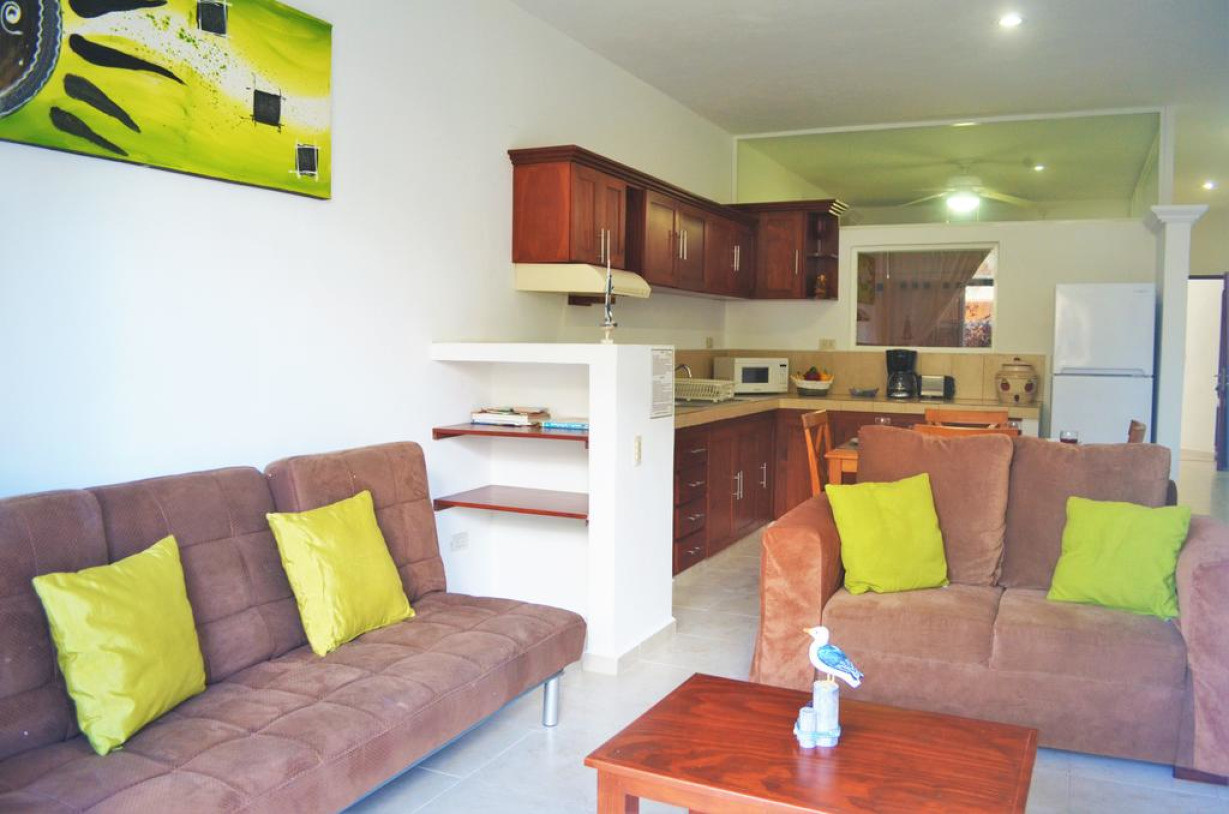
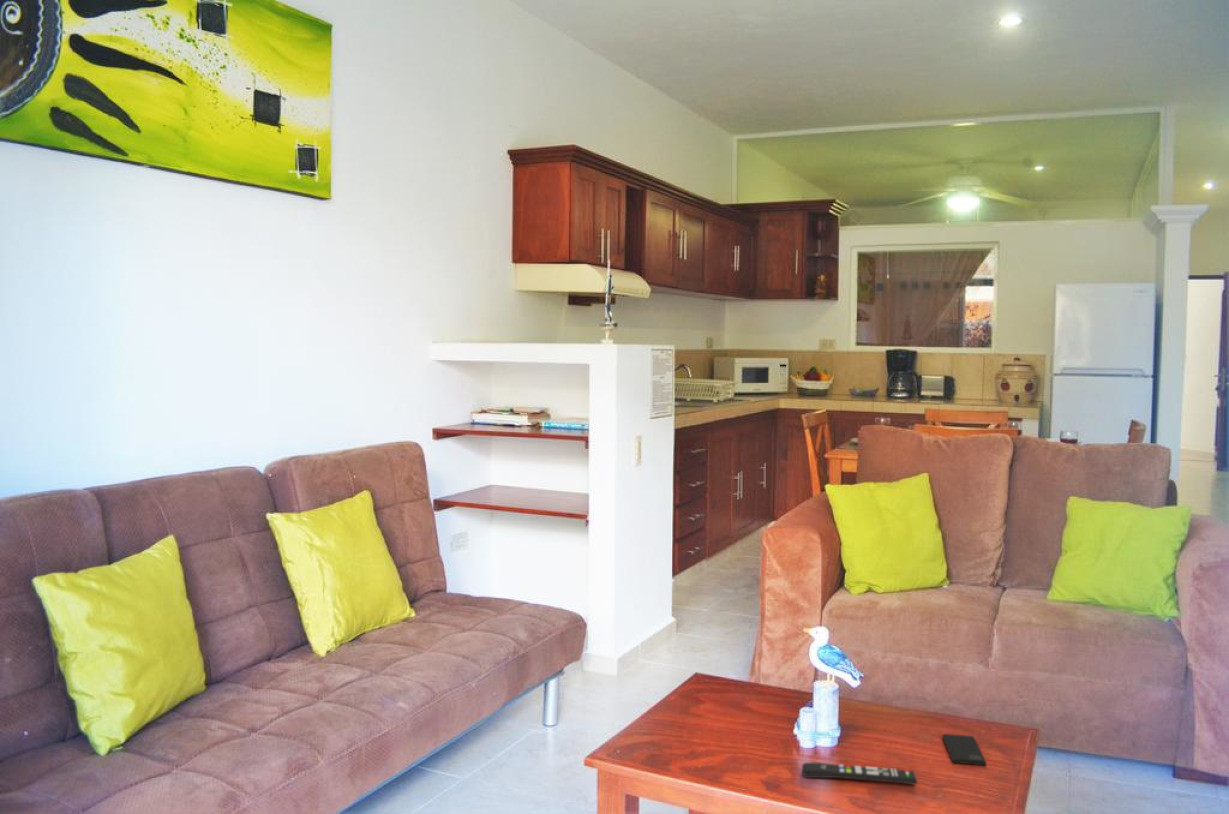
+ remote control (858, 773)
+ smartphone (963, 748)
